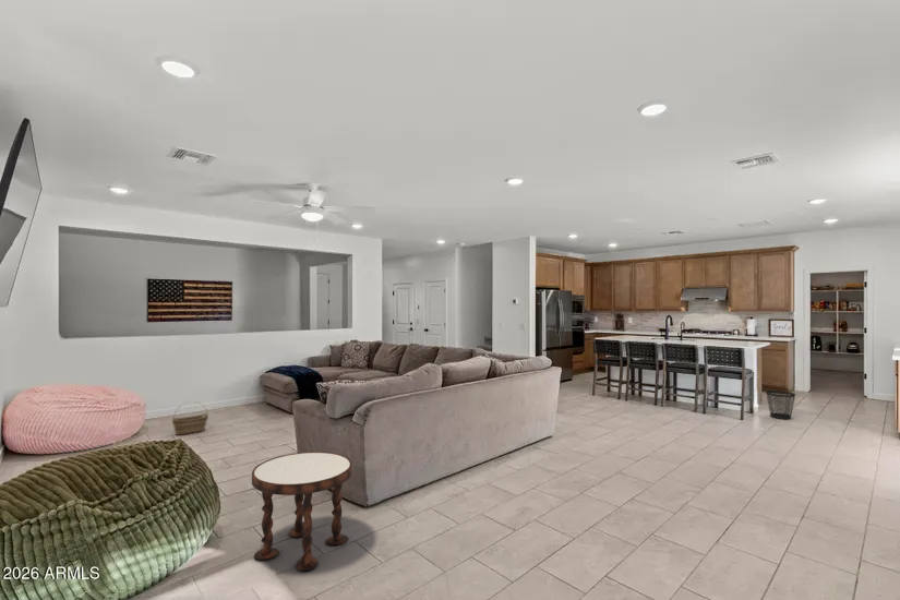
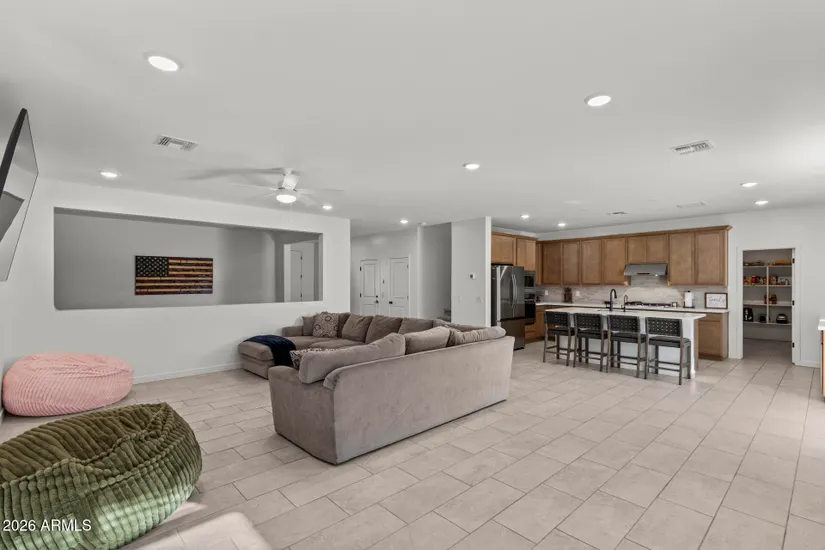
- side table (302, 507)
- wastebasket (780, 405)
- basket (190, 417)
